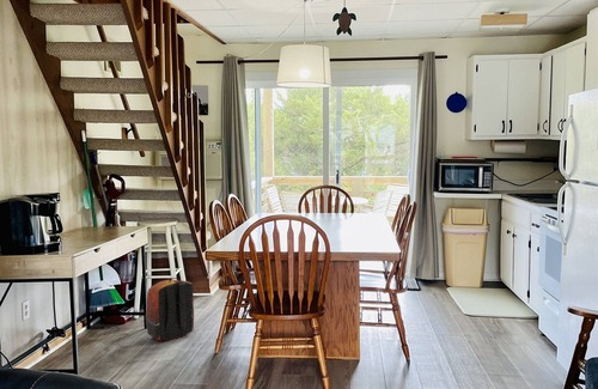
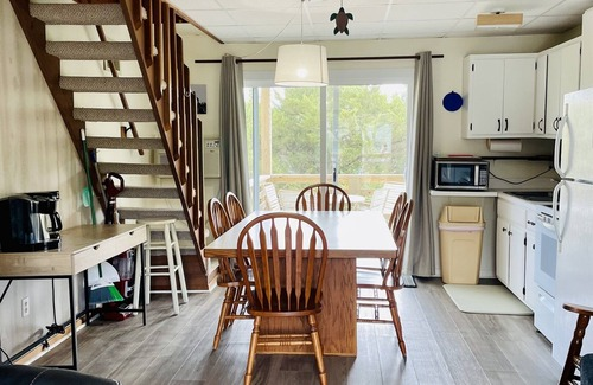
- backpack (170, 305)
